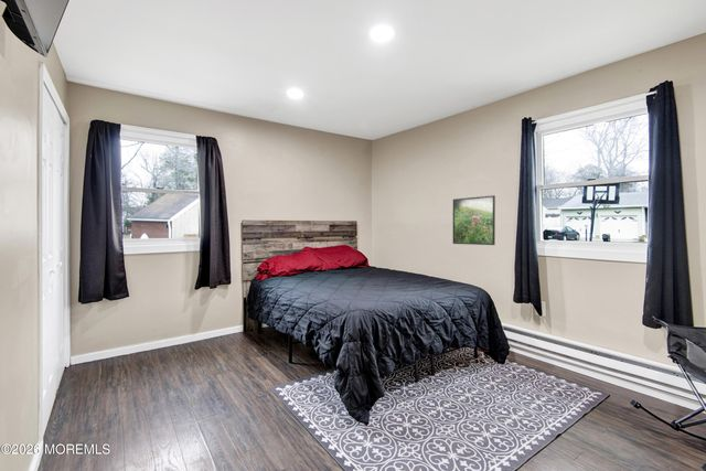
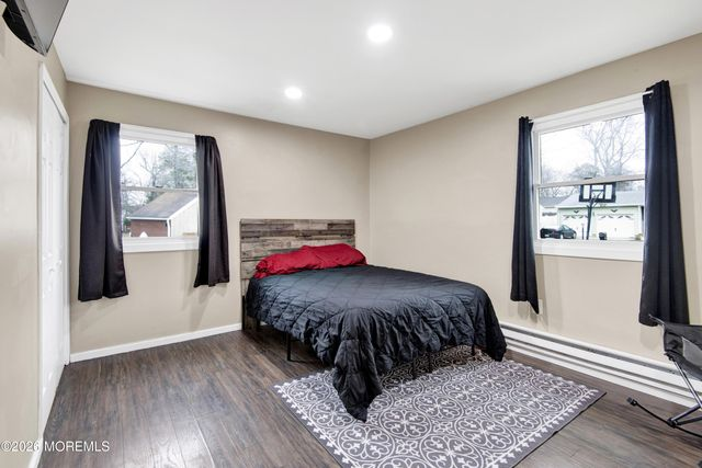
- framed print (472, 221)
